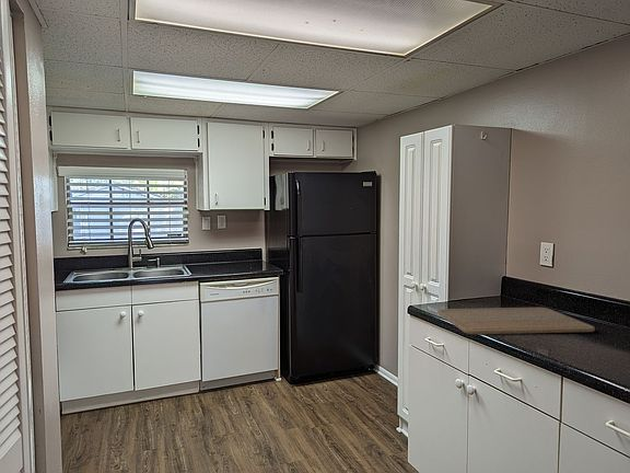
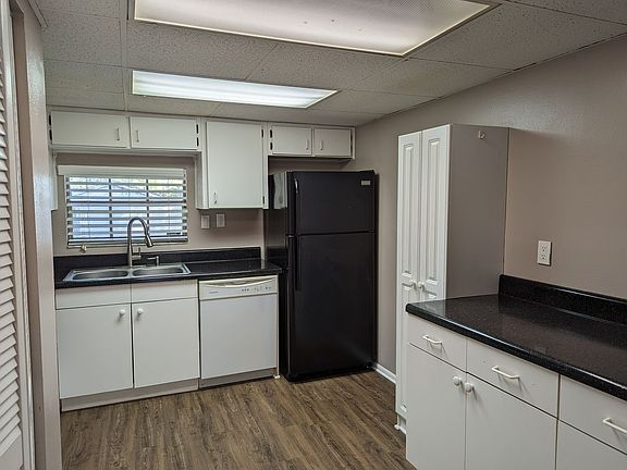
- chopping board (510, 319)
